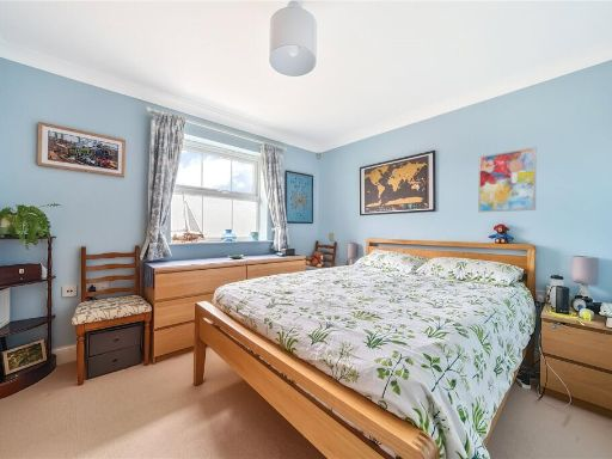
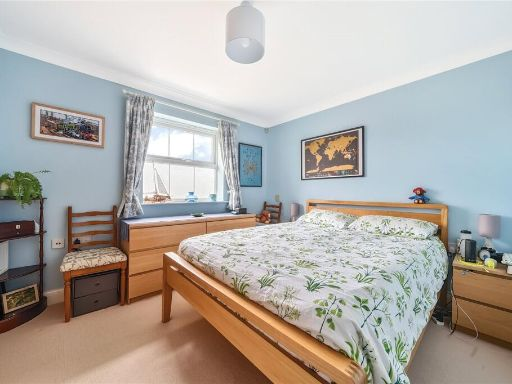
- wall art (504, 182)
